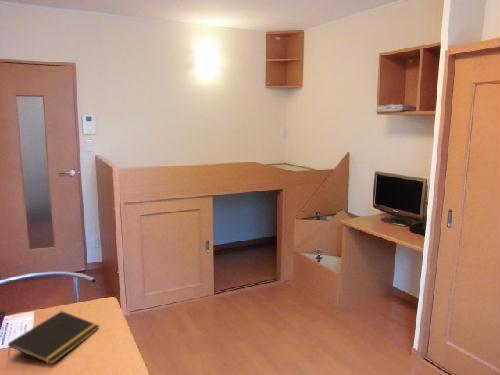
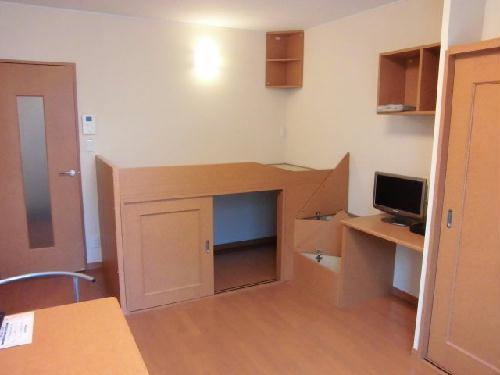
- notepad (57, 335)
